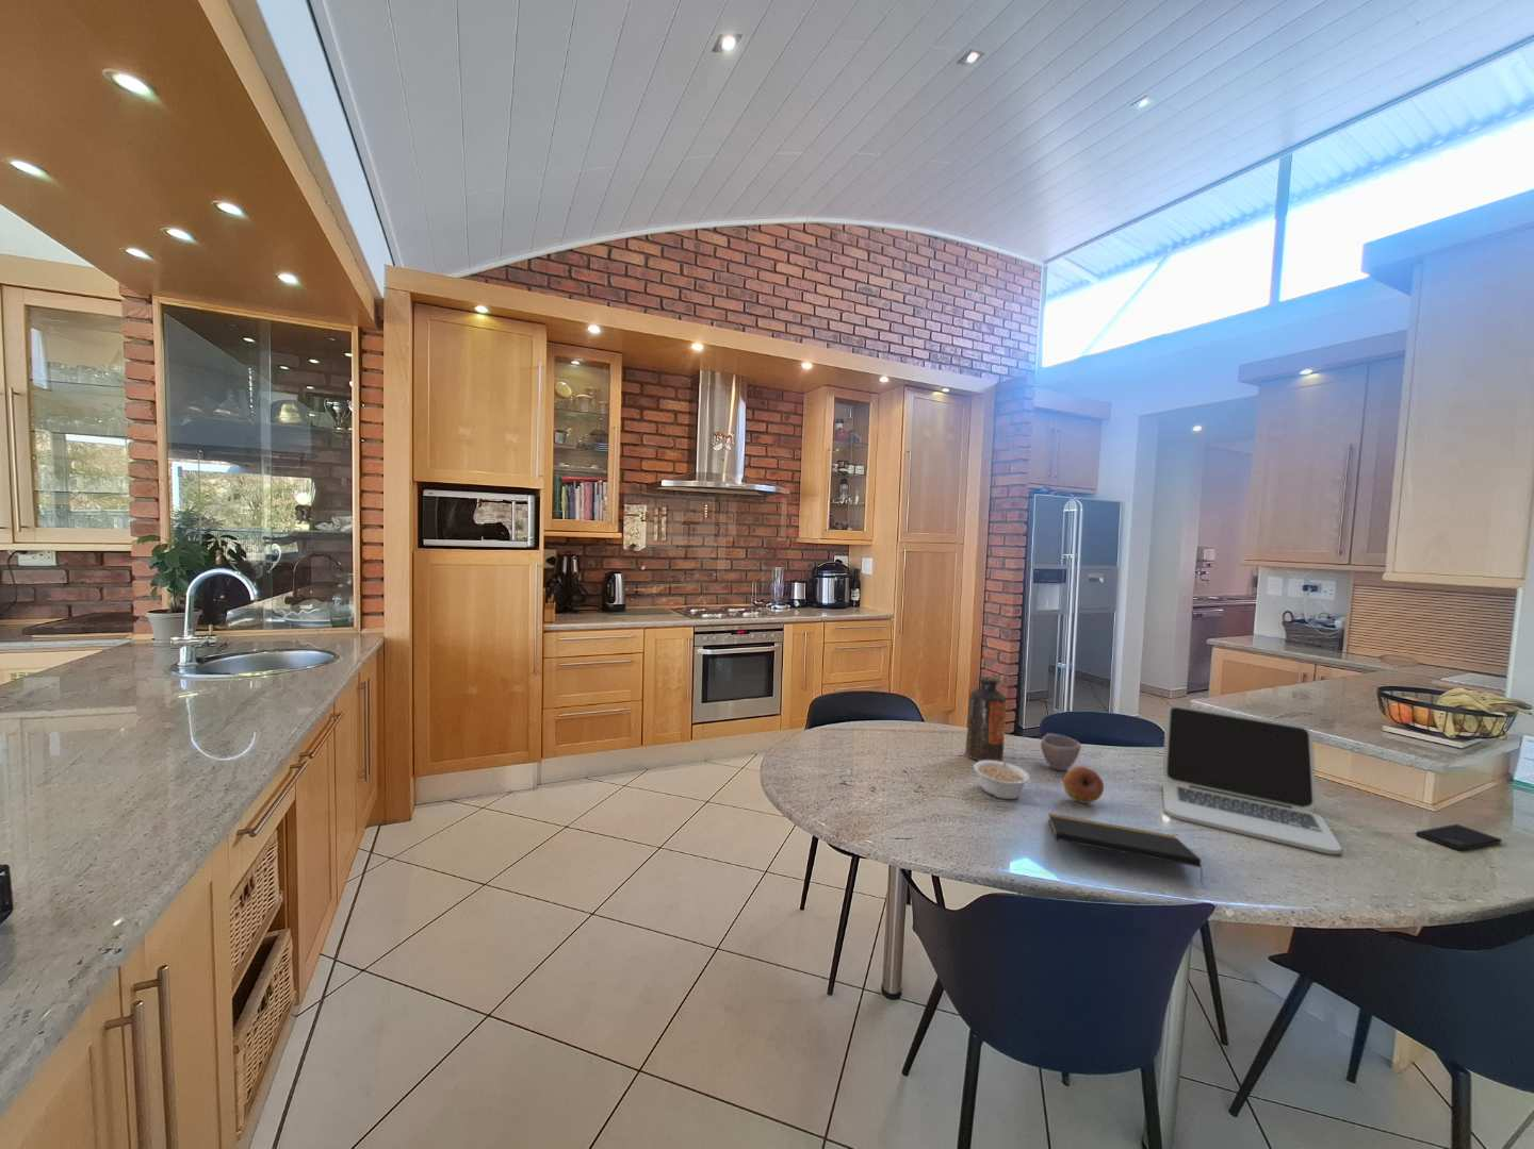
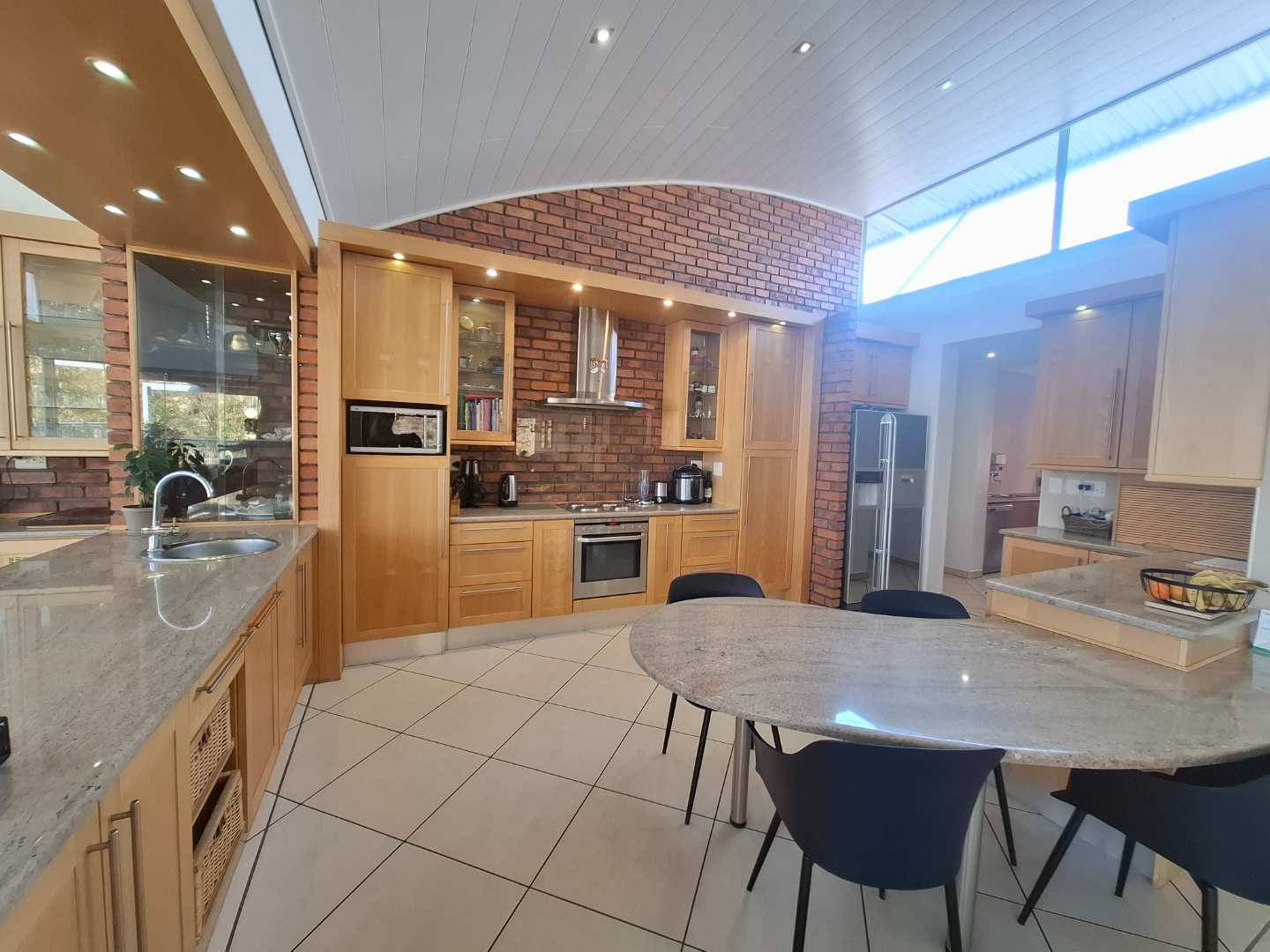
- smartphone (1458, 836)
- bottle (986, 717)
- legume (999, 777)
- laptop (1240, 768)
- notepad (1116, 838)
- cup (1056, 751)
- fruit (1082, 785)
